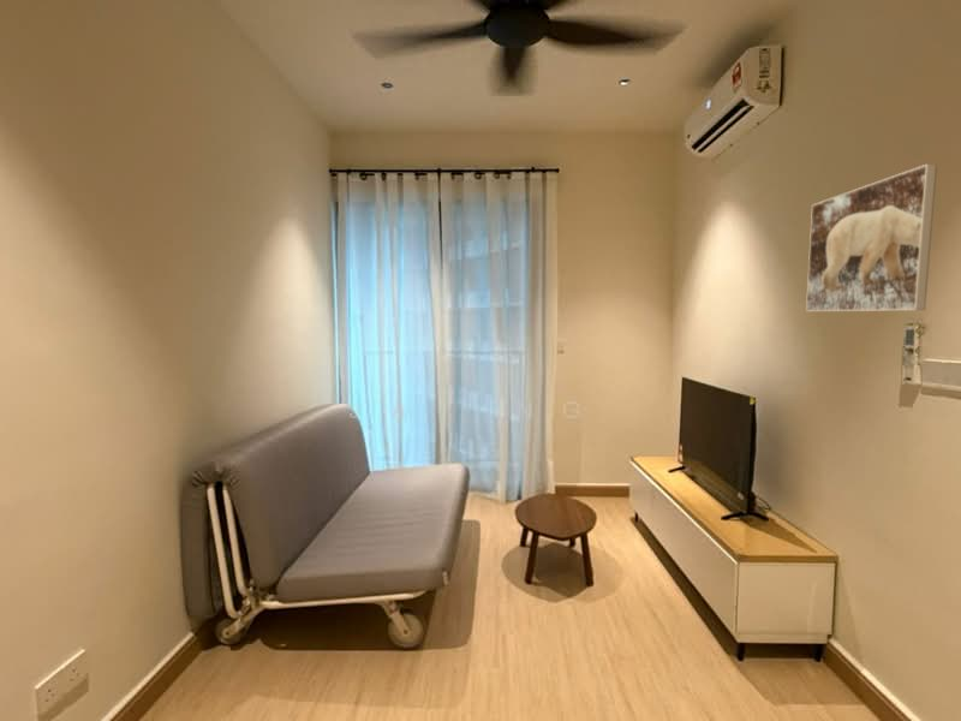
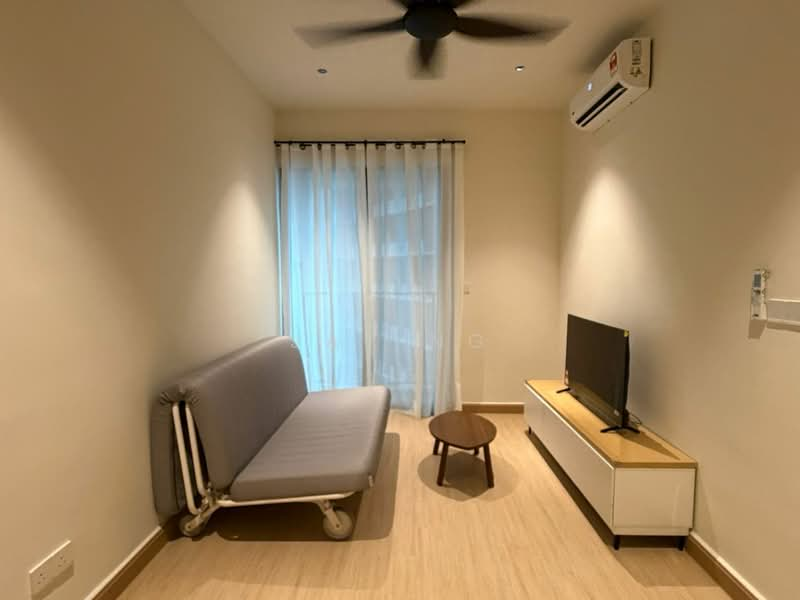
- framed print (860, 249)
